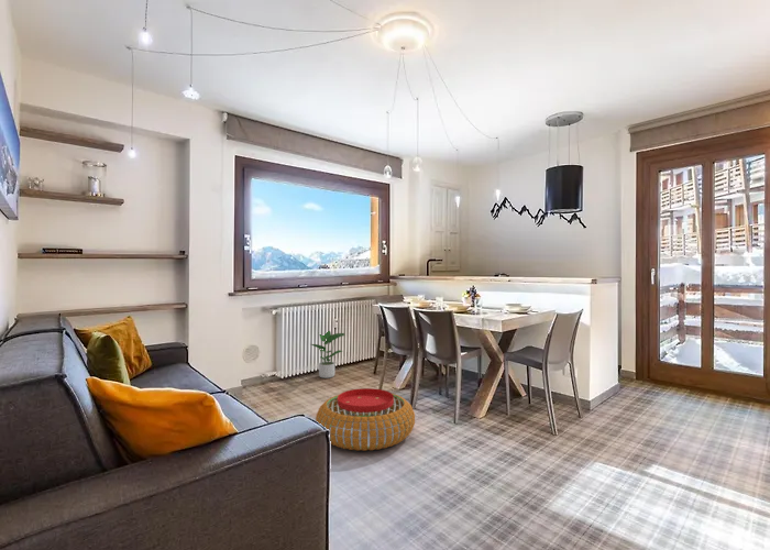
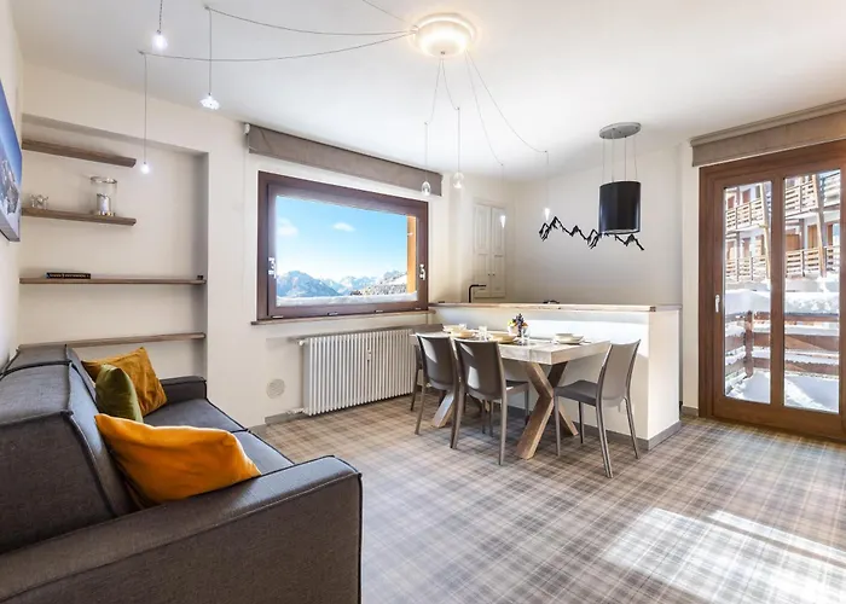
- potted plant (327, 352)
- pouf (365, 414)
